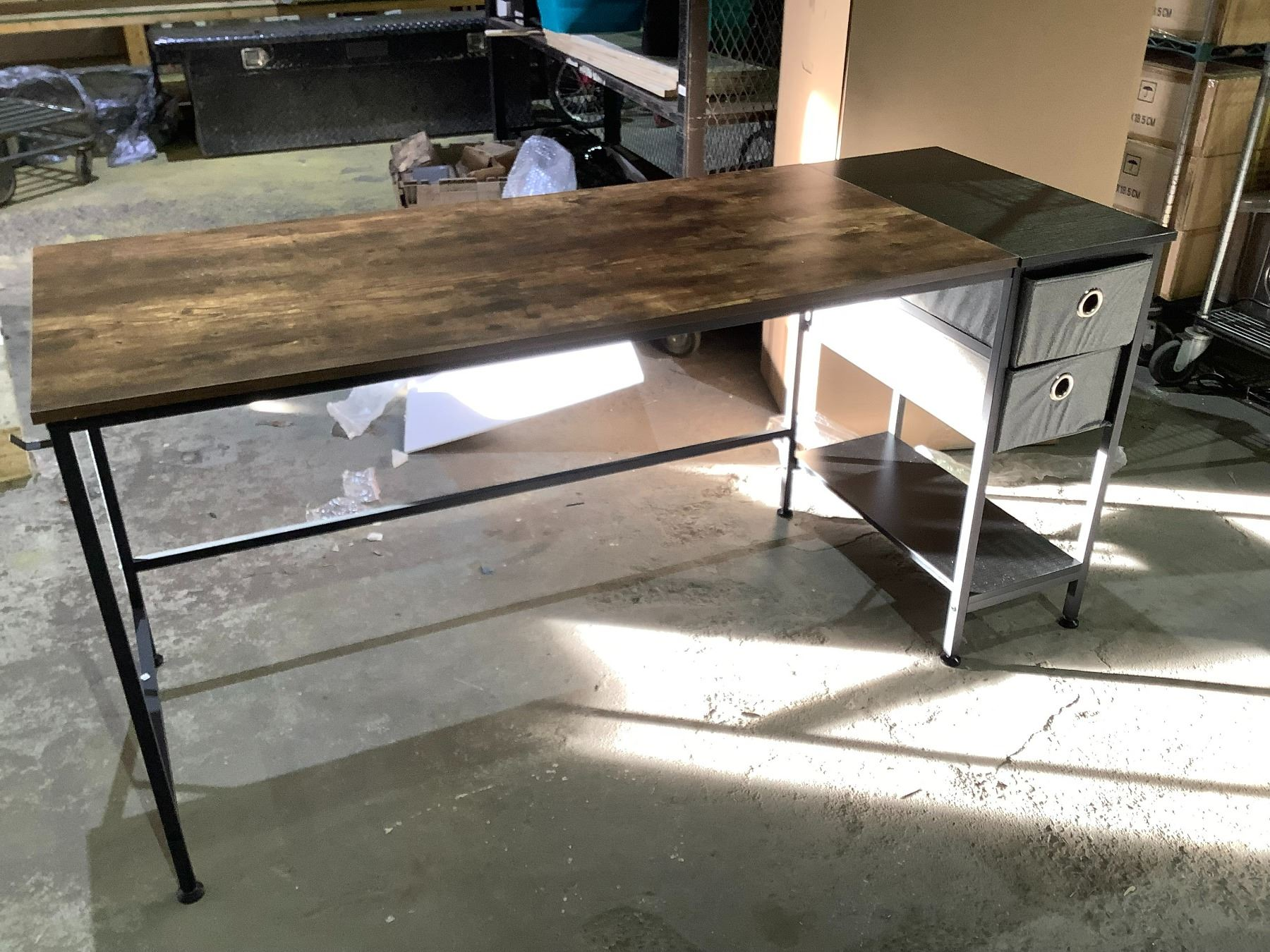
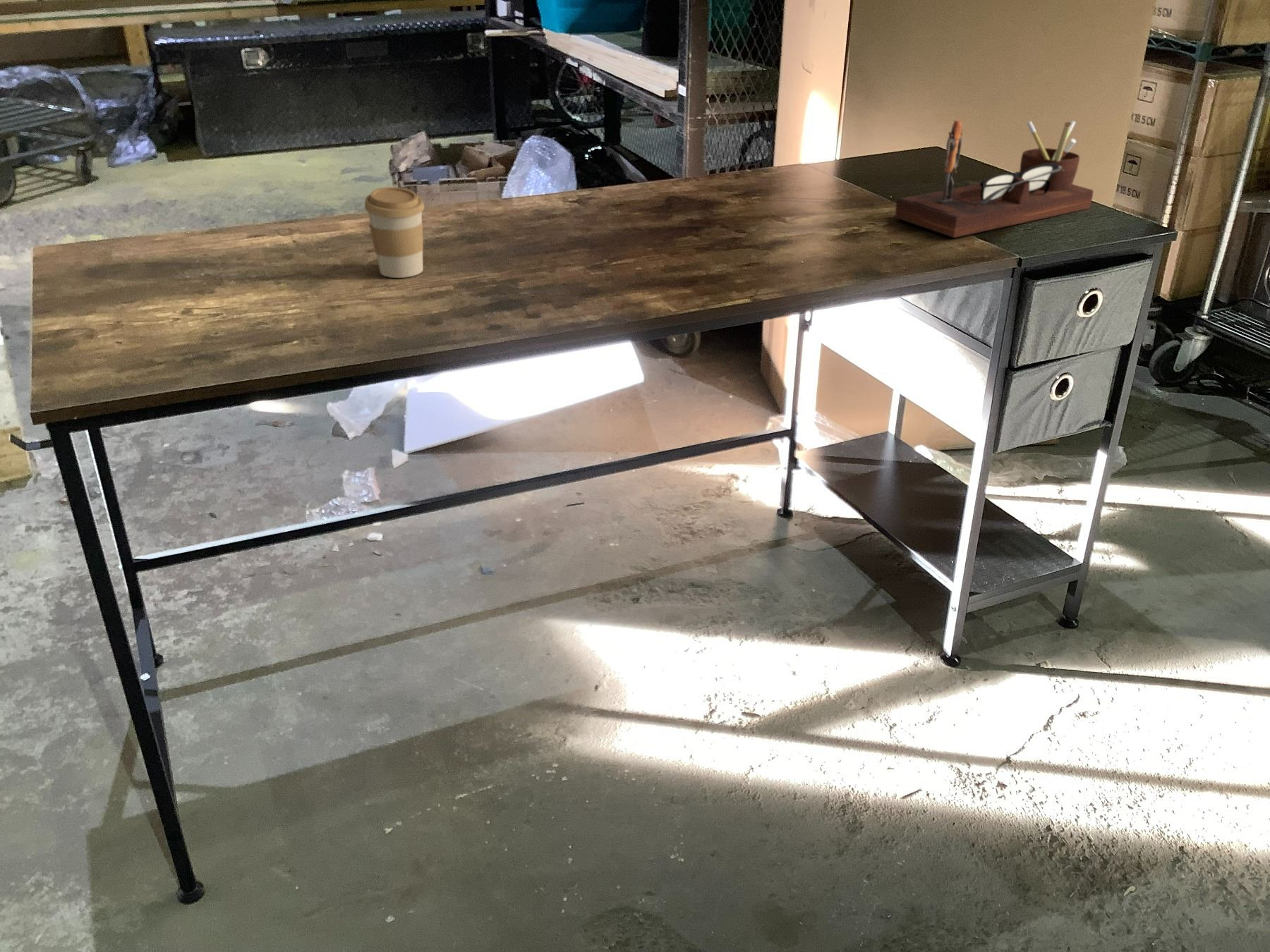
+ desk organizer (1009, 172)
+ coffee cup (397, 231)
